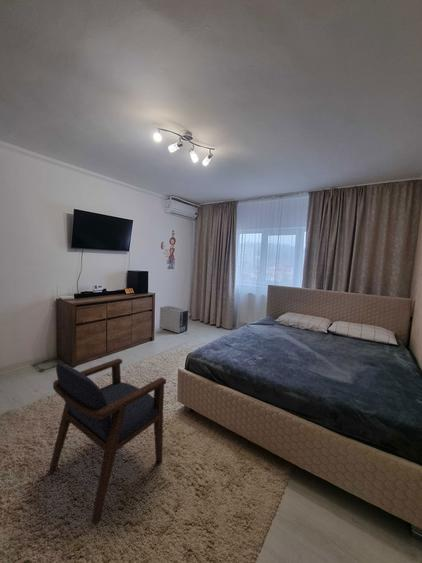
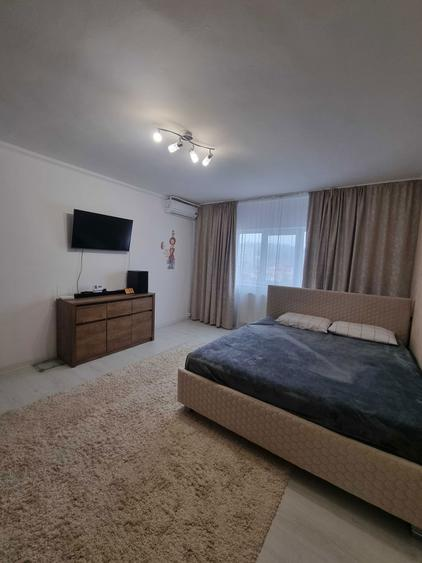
- armchair (109, 413)
- air purifier (173, 319)
